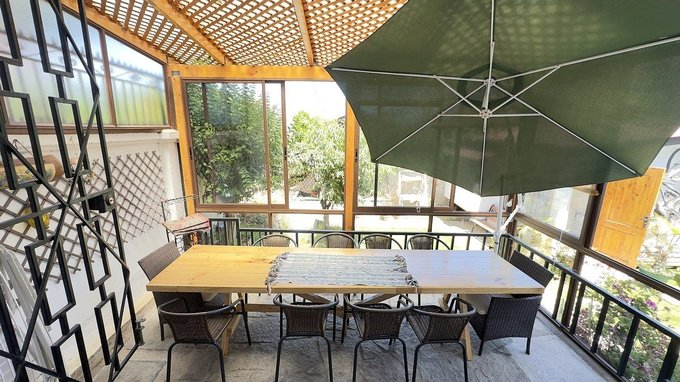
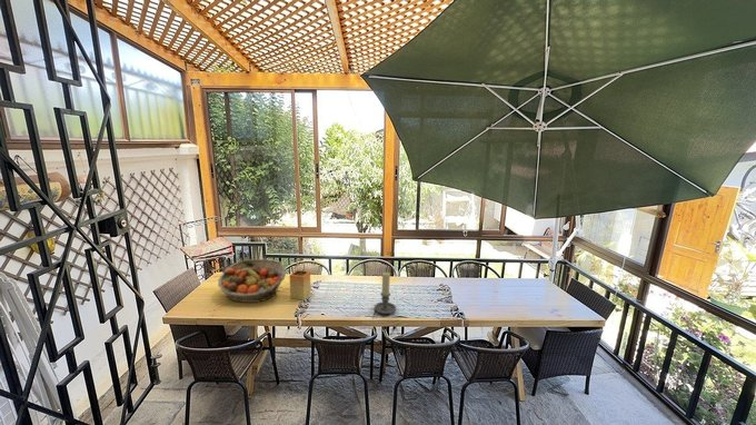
+ candle holder (385, 290)
+ fruit basket (252, 279)
+ potted plant (300, 277)
